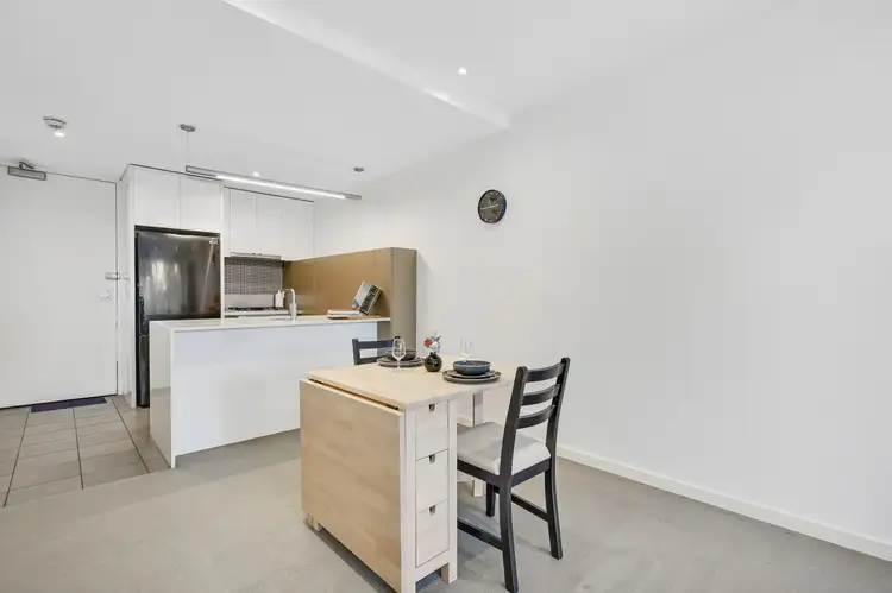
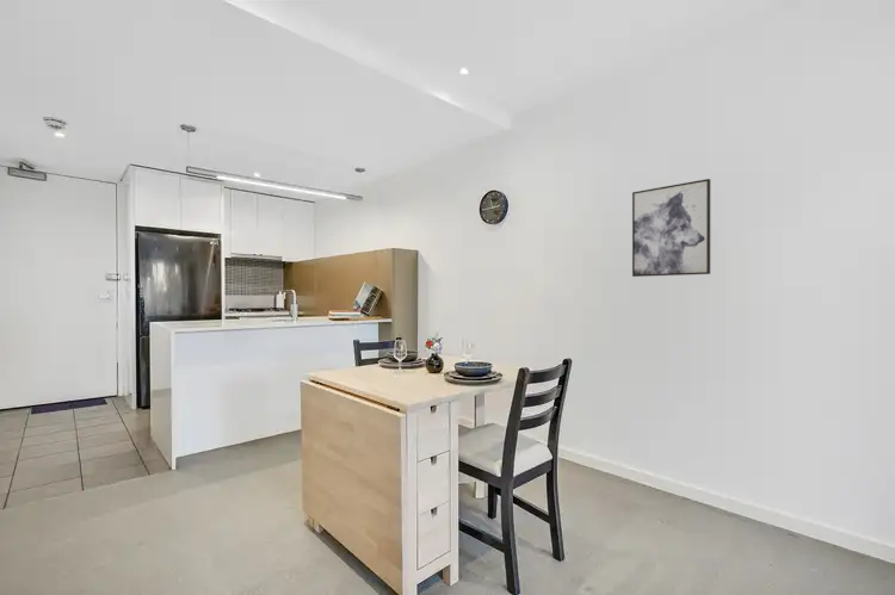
+ wall art (668, 230)
